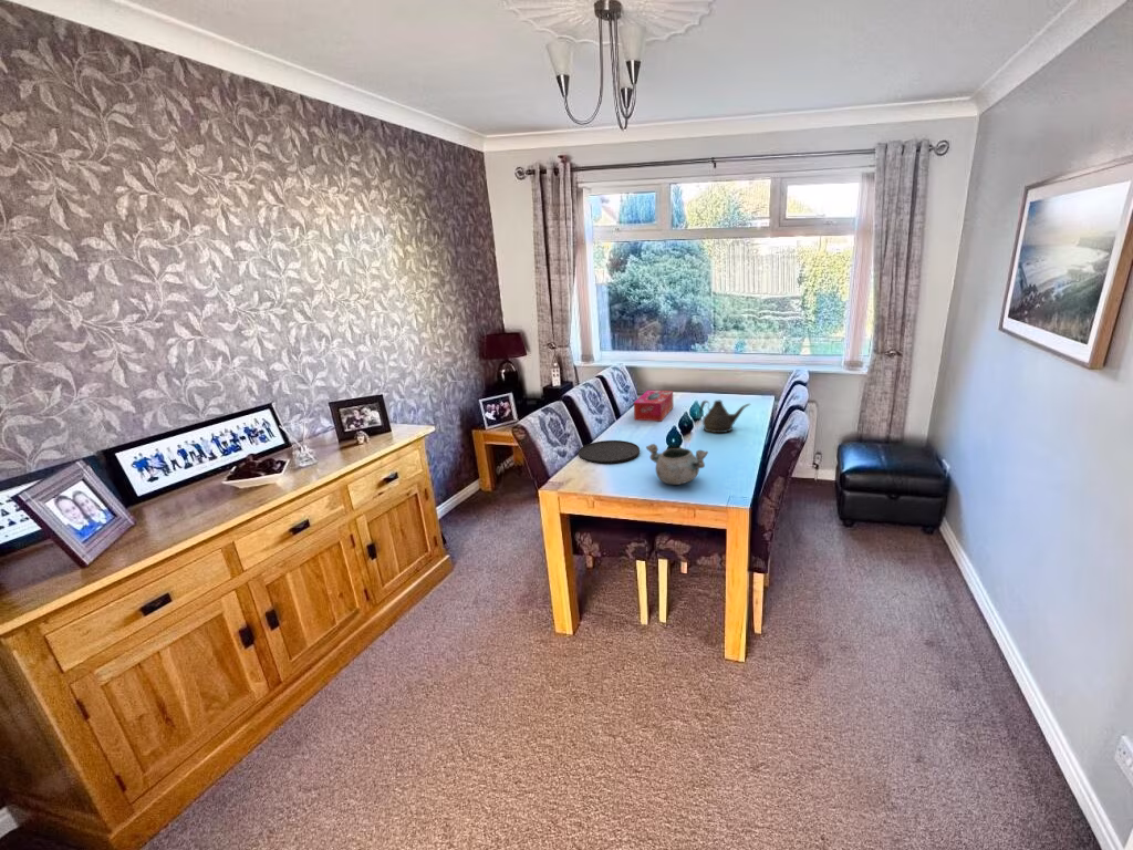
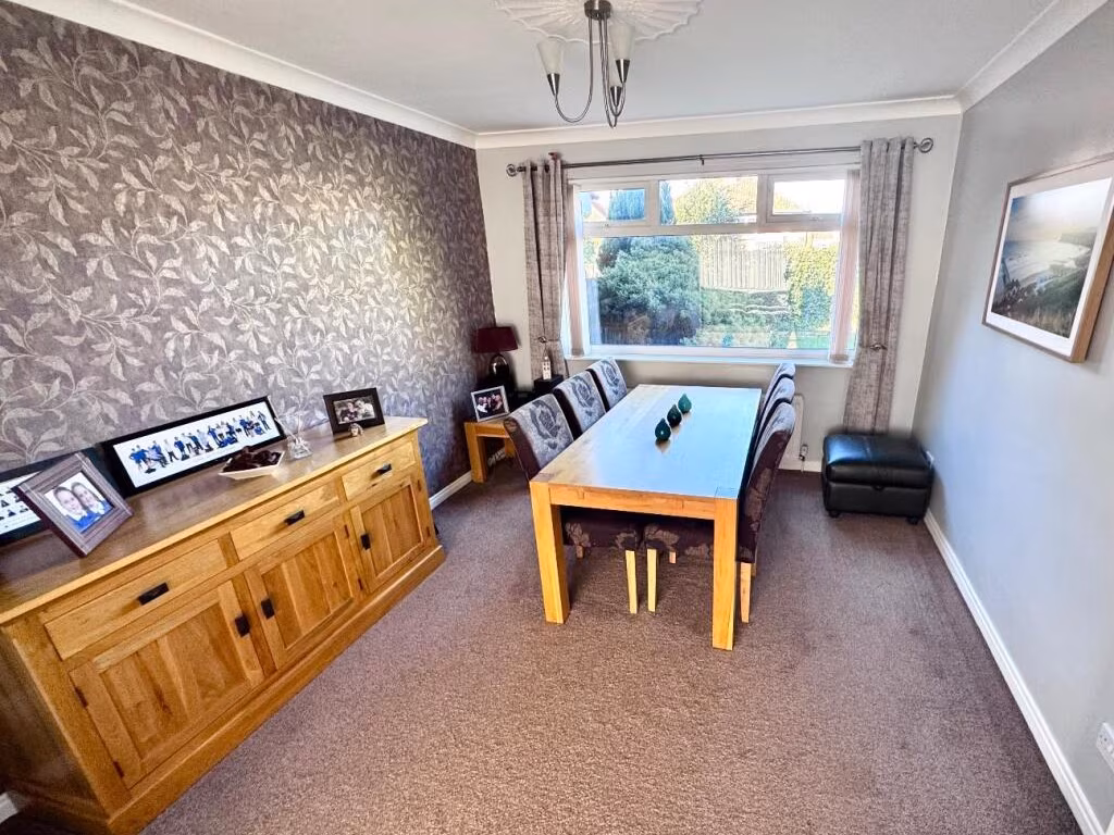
- decorative bowl (677, 464)
- plate (609, 450)
- teapot (724, 415)
- tissue box (654, 404)
